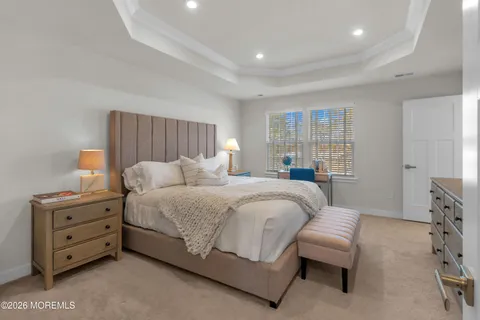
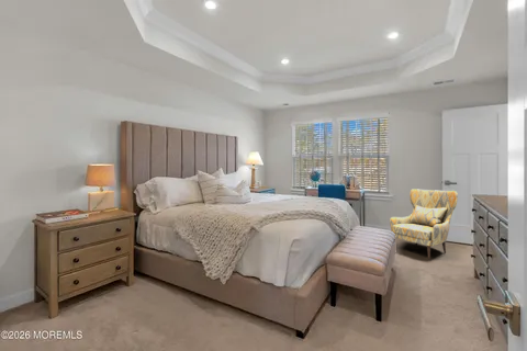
+ armchair (423, 219)
